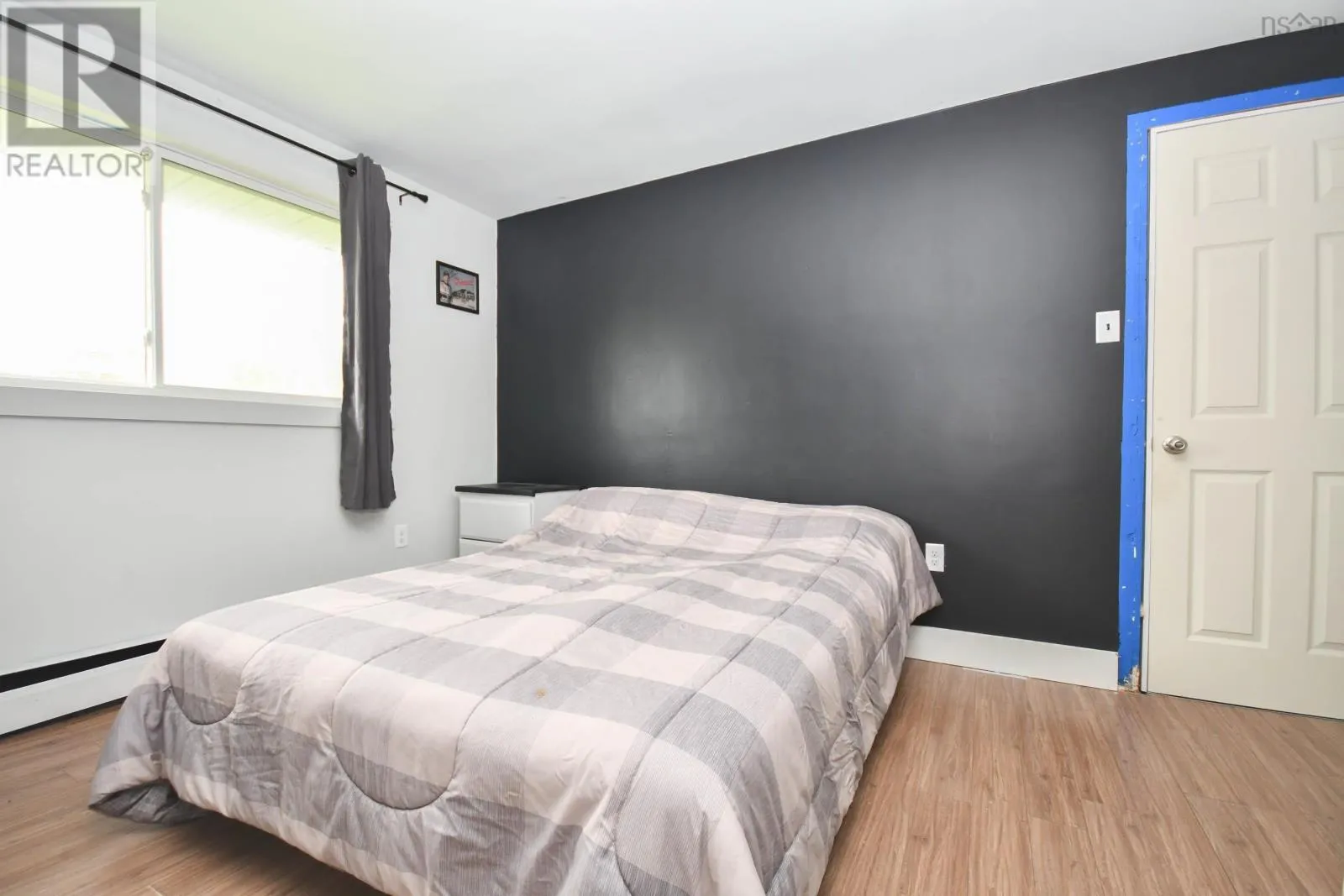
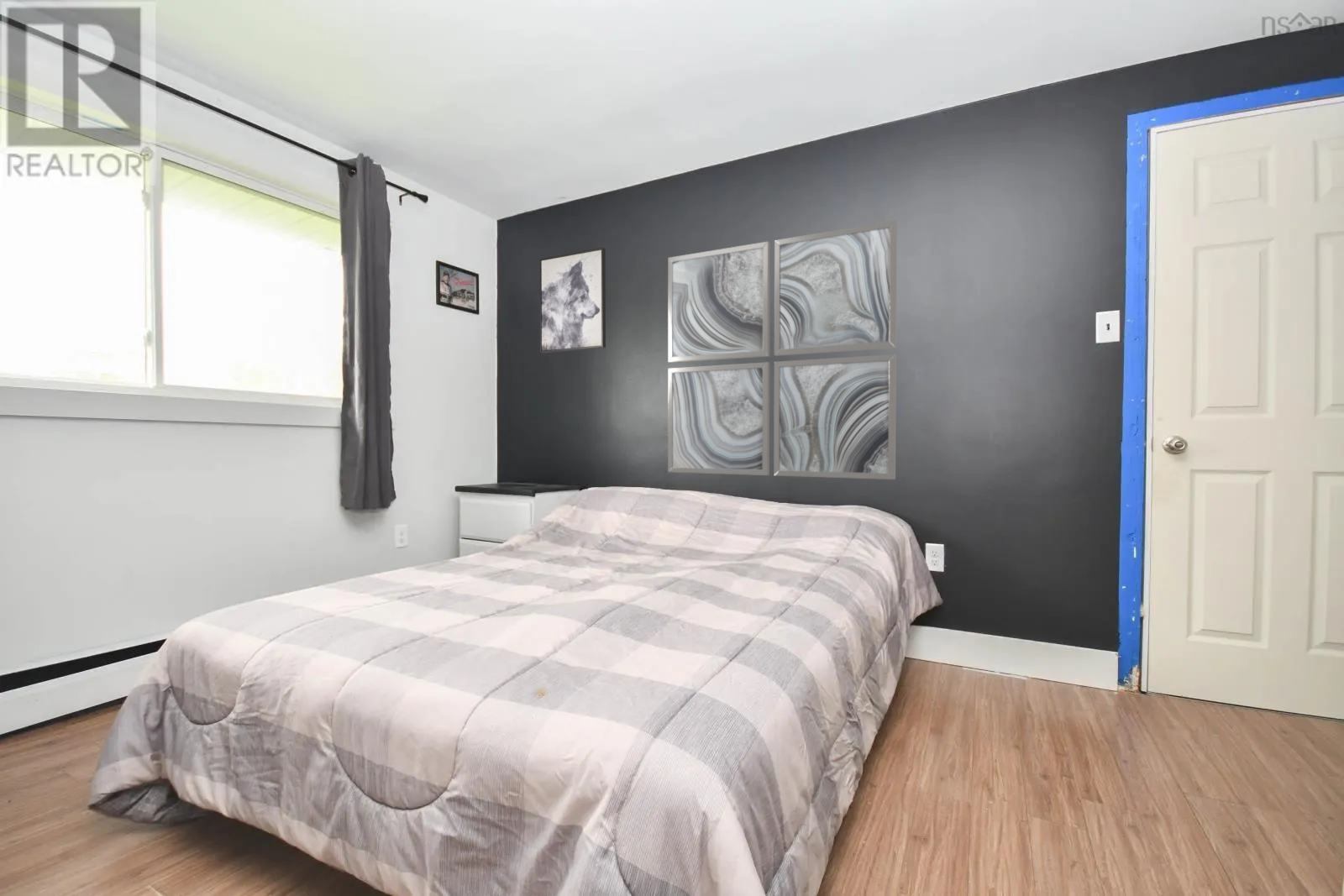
+ wall art (769, 355)
+ wall art (571, 301)
